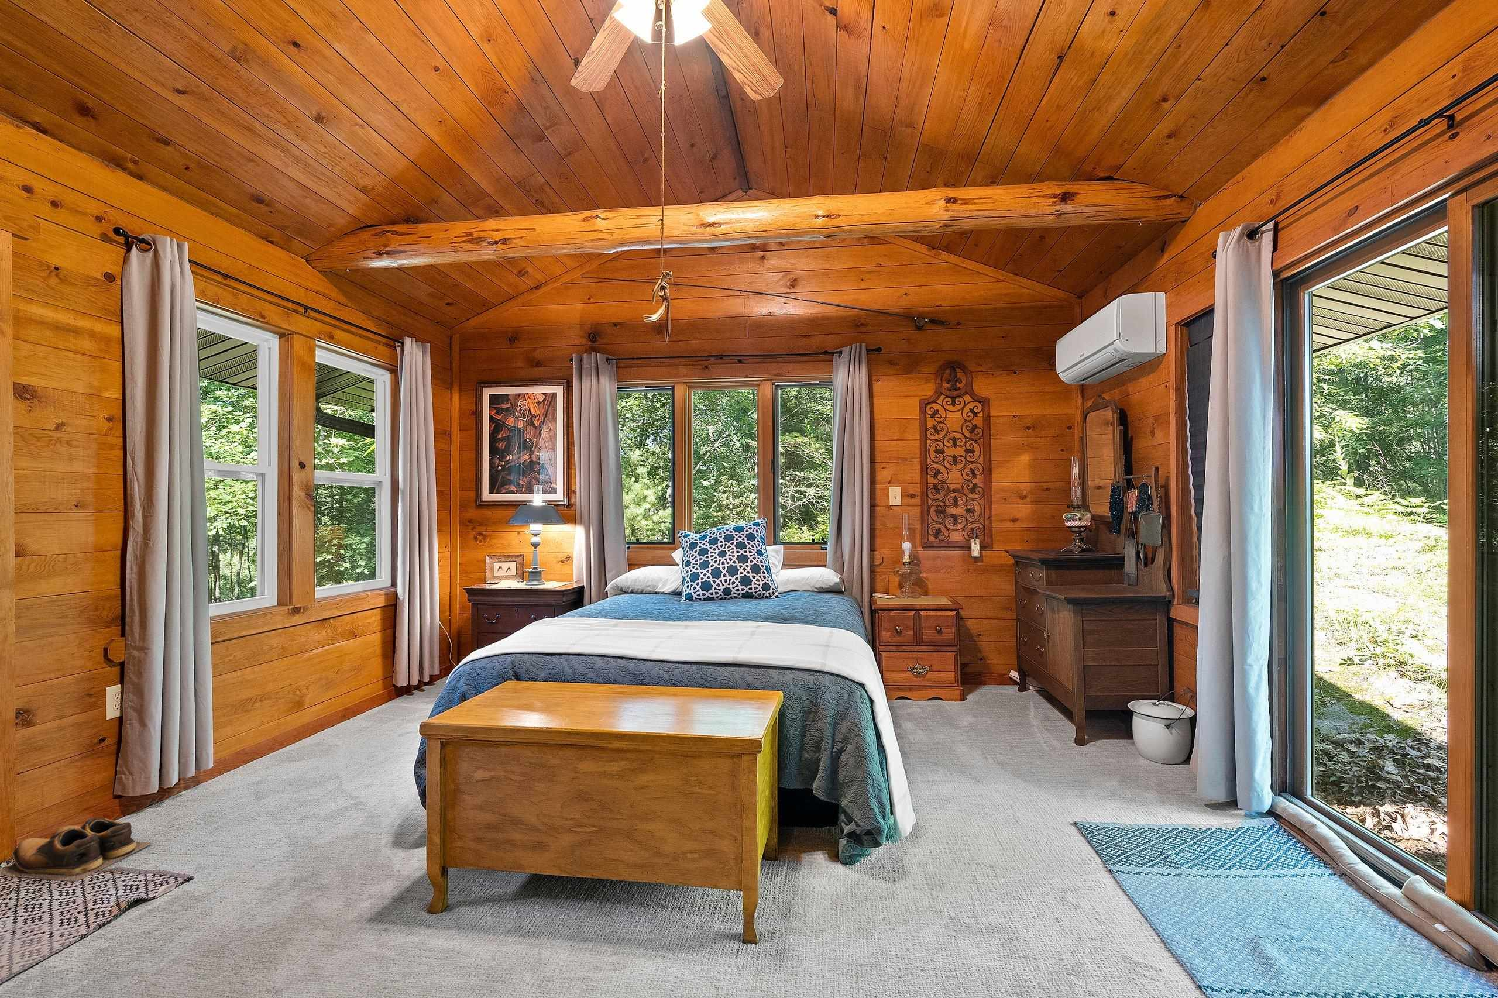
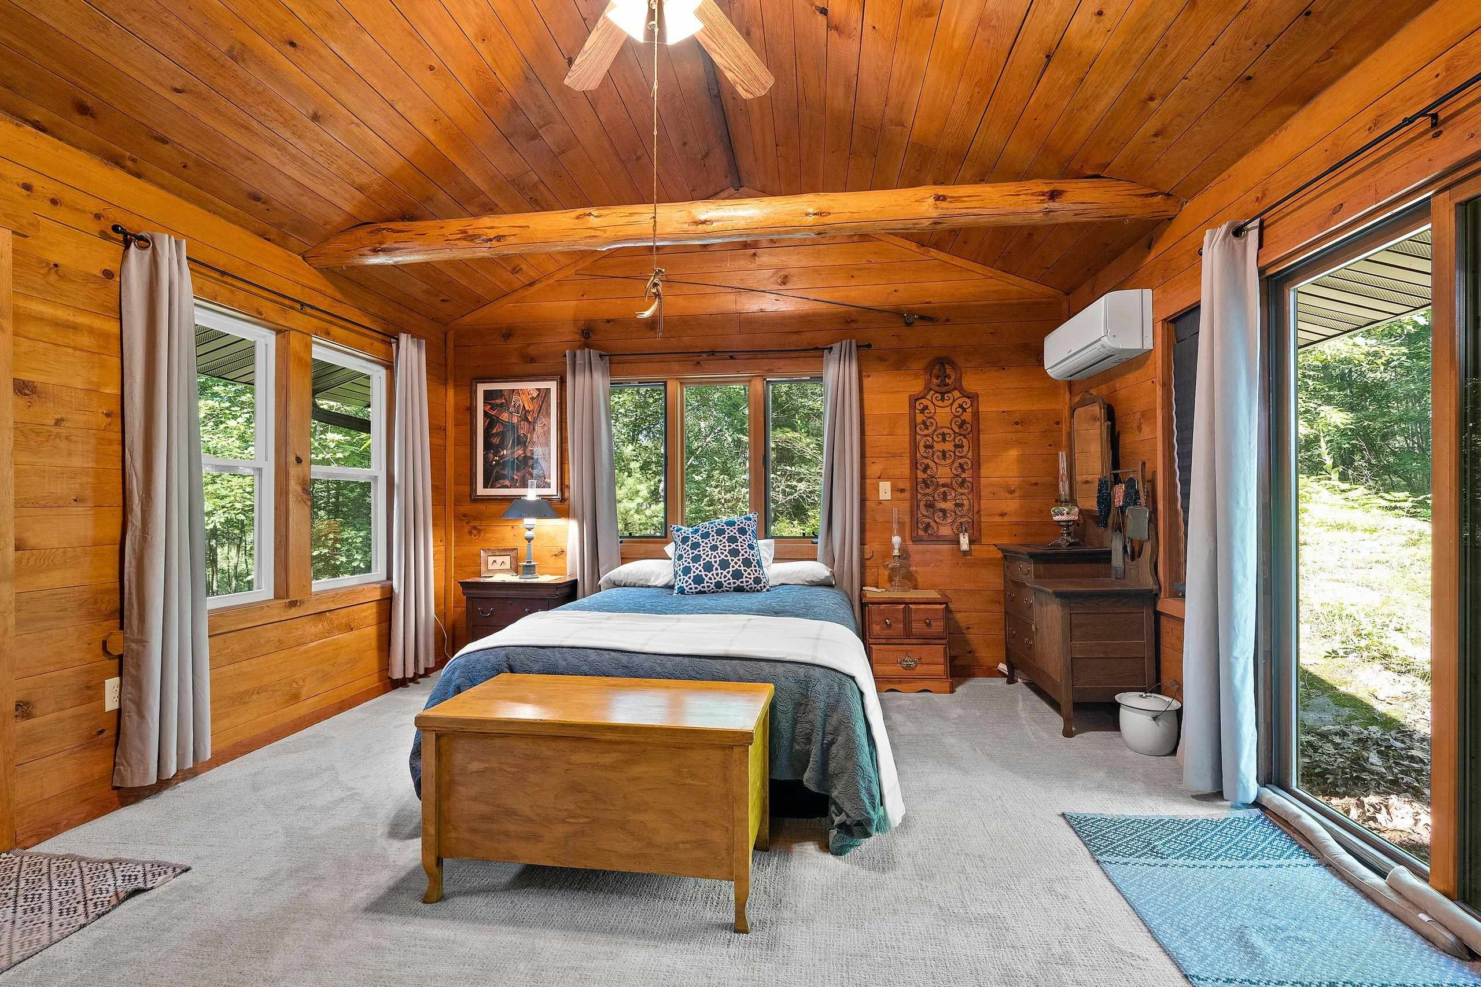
- shoes (75, 841)
